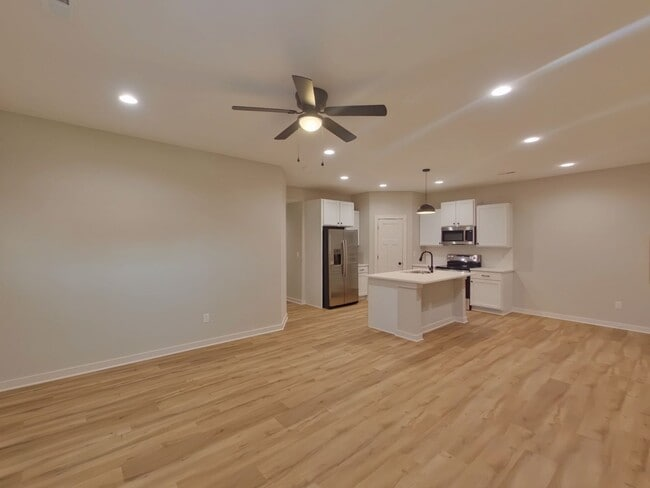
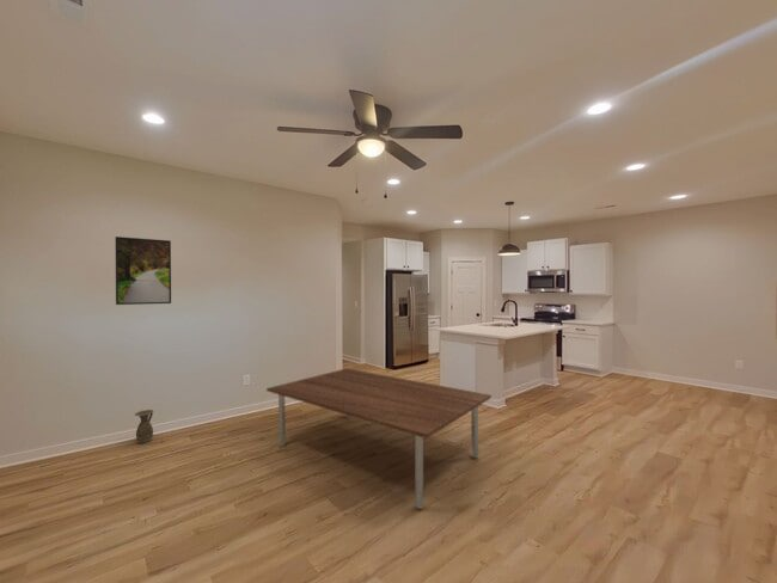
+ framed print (143, 271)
+ dining table (374, 421)
+ ceramic jug (143, 426)
